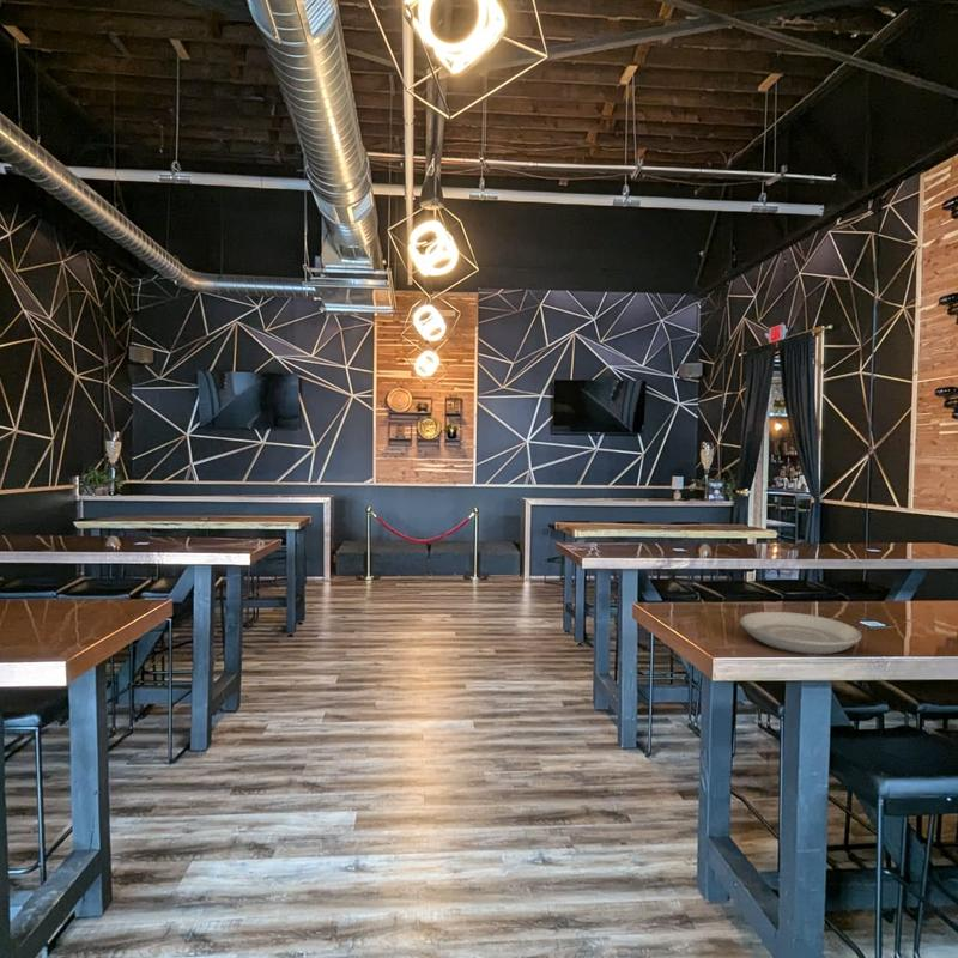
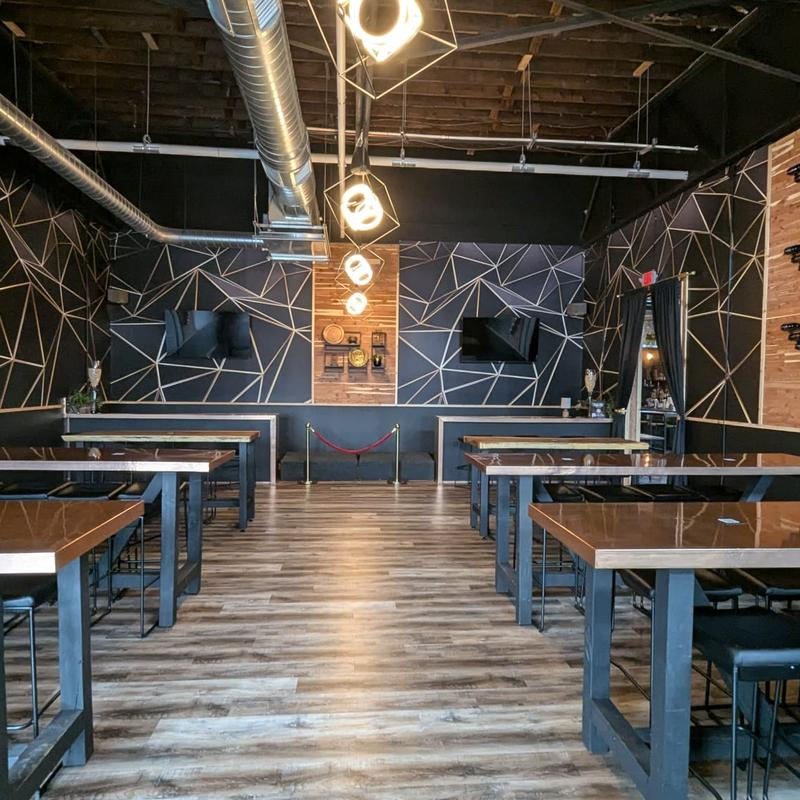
- plate (798, 633)
